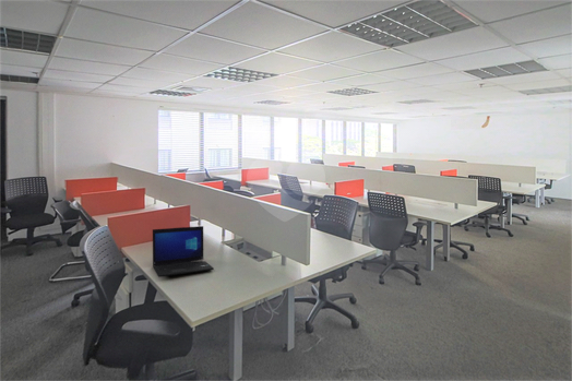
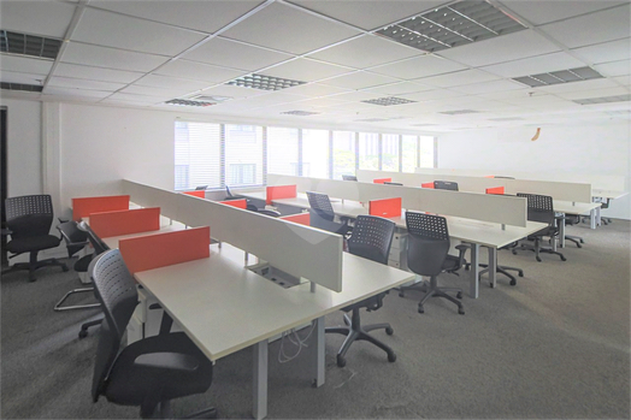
- laptop (182, 249)
